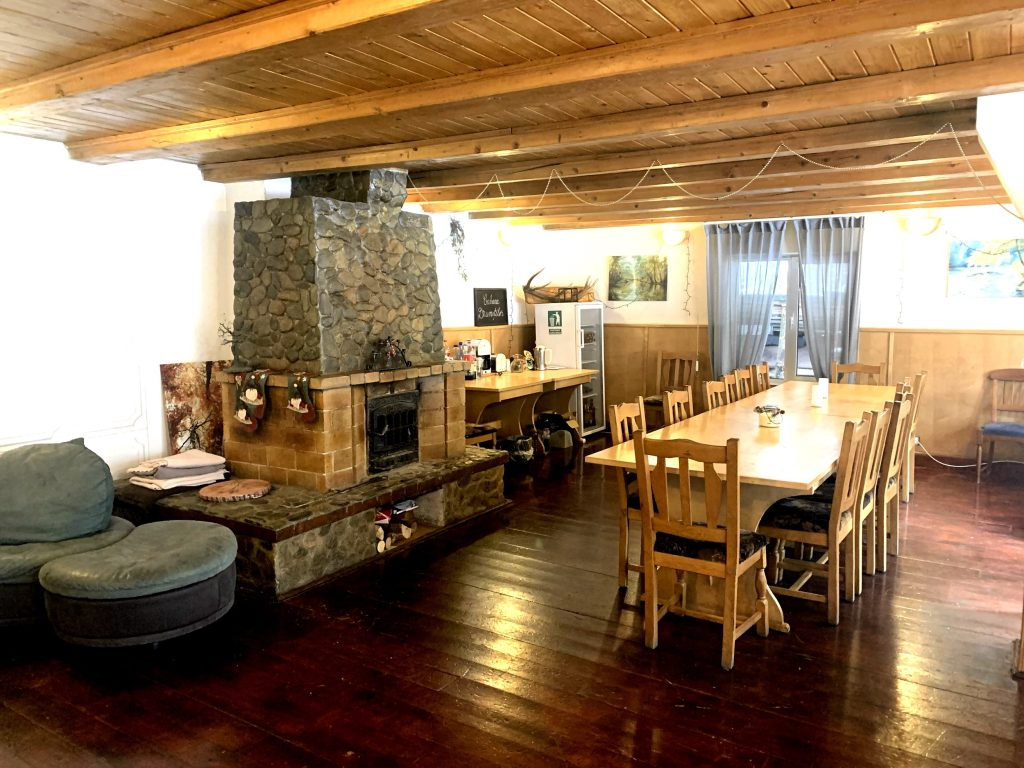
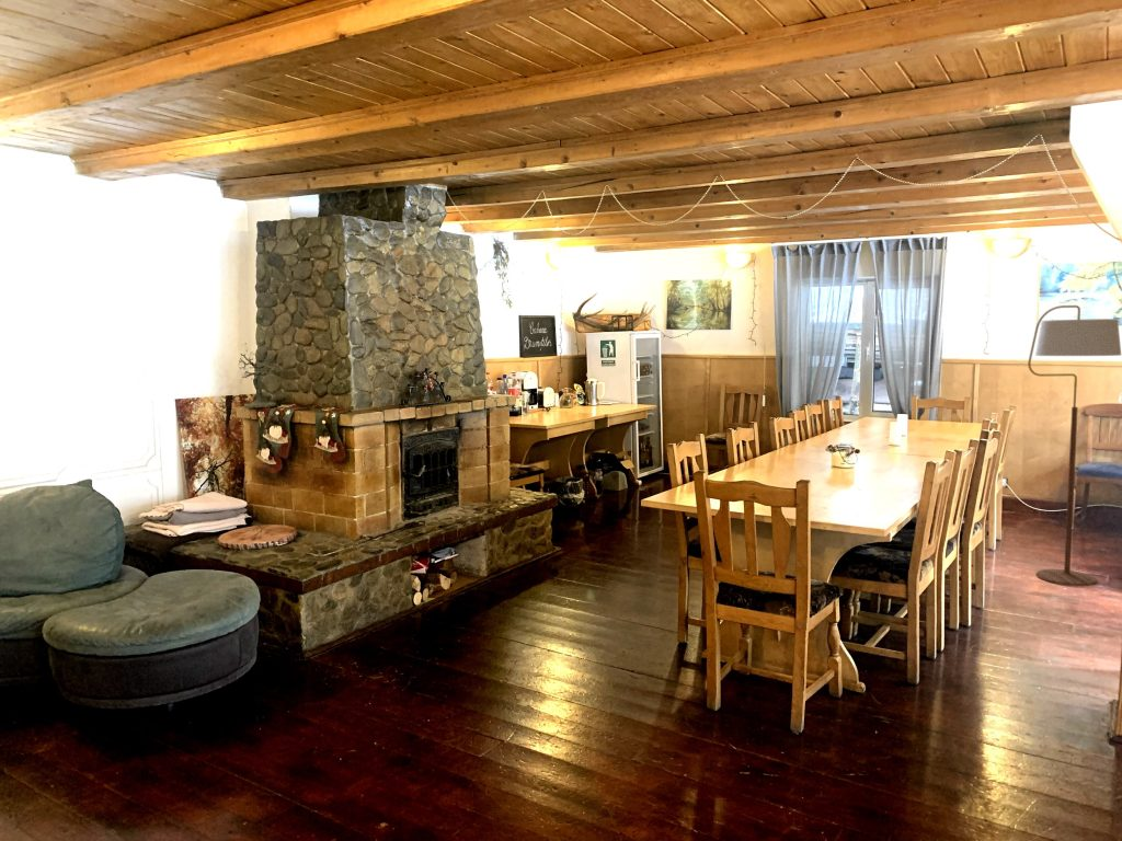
+ floor lamp (1071, 443)
